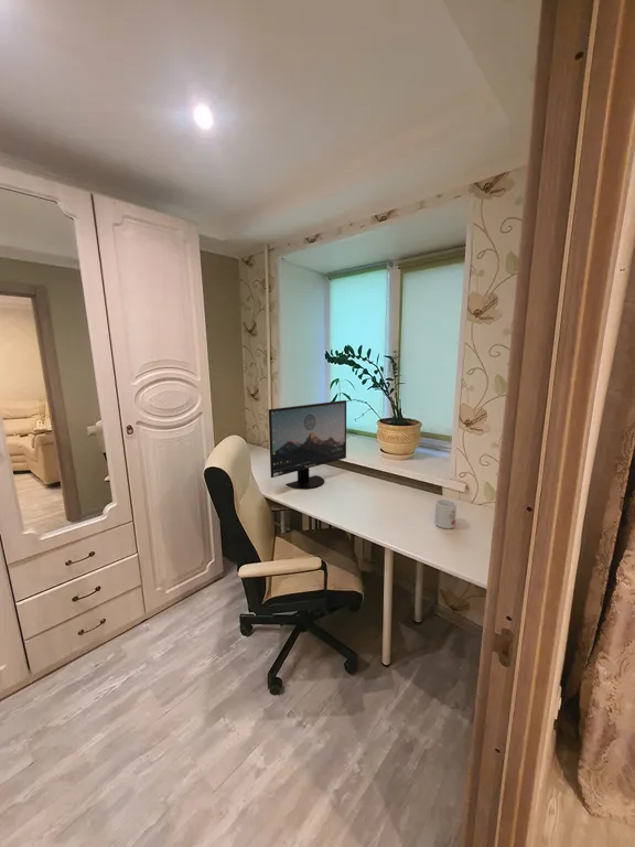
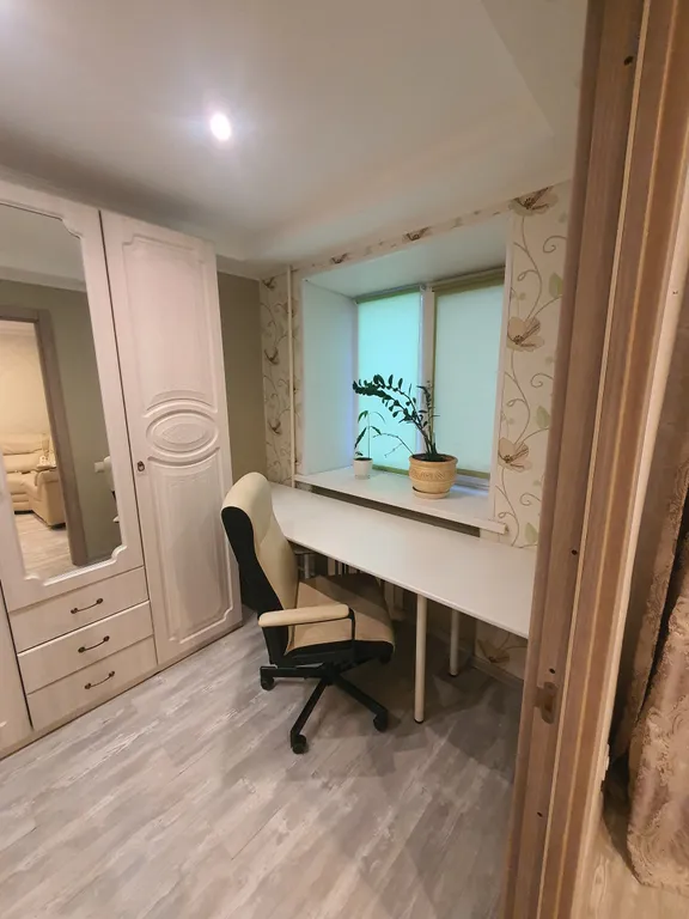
- monitor (310, 444)
- mug (448, 512)
